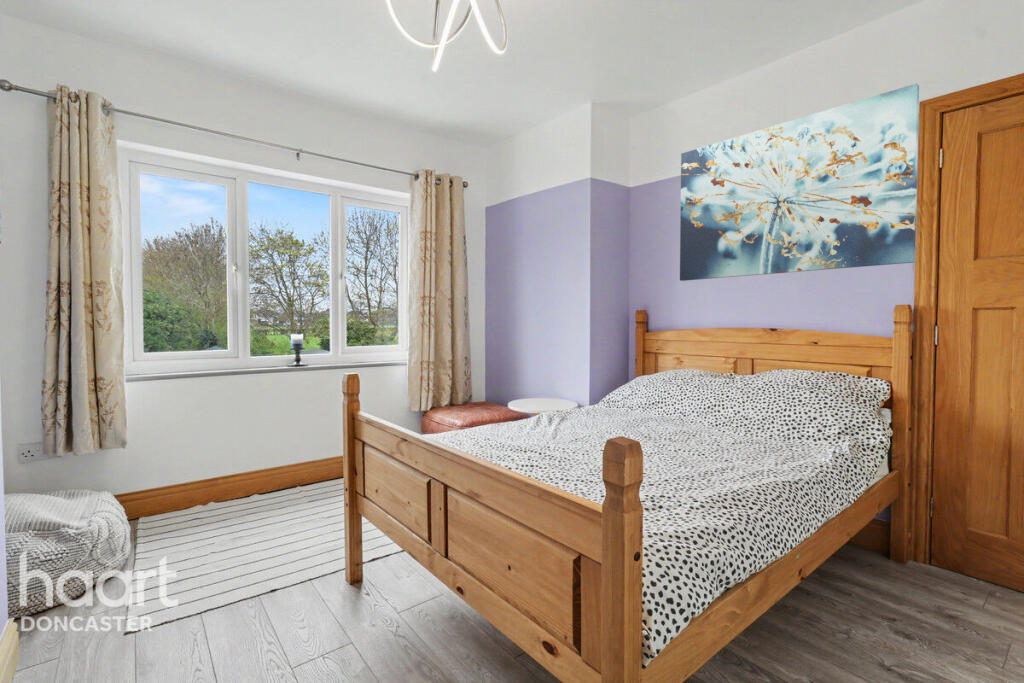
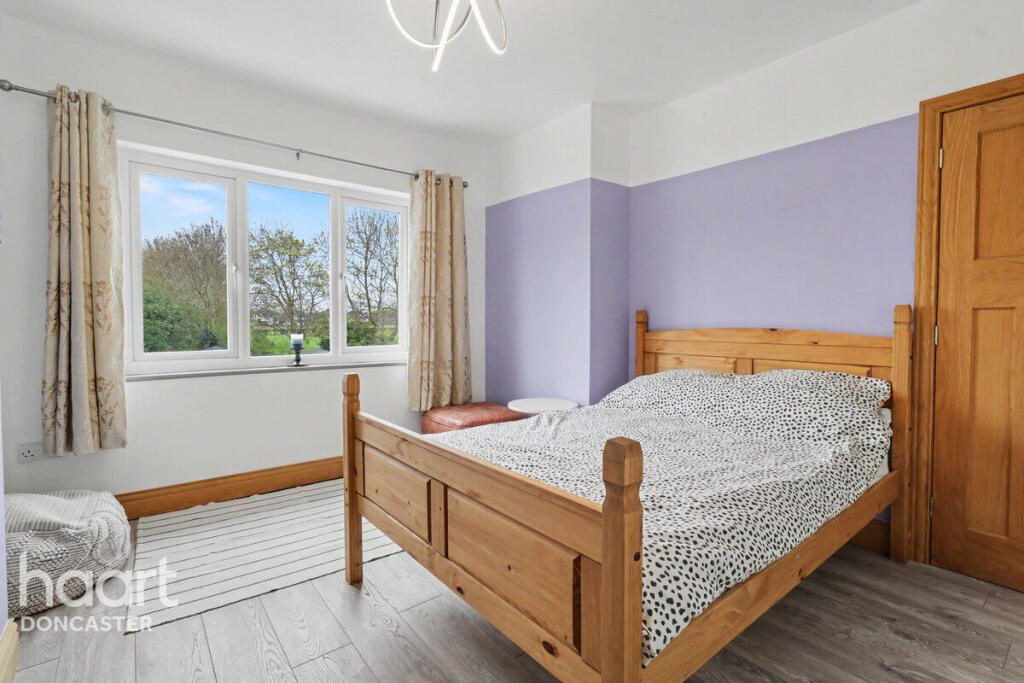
- wall art (779, 199)
